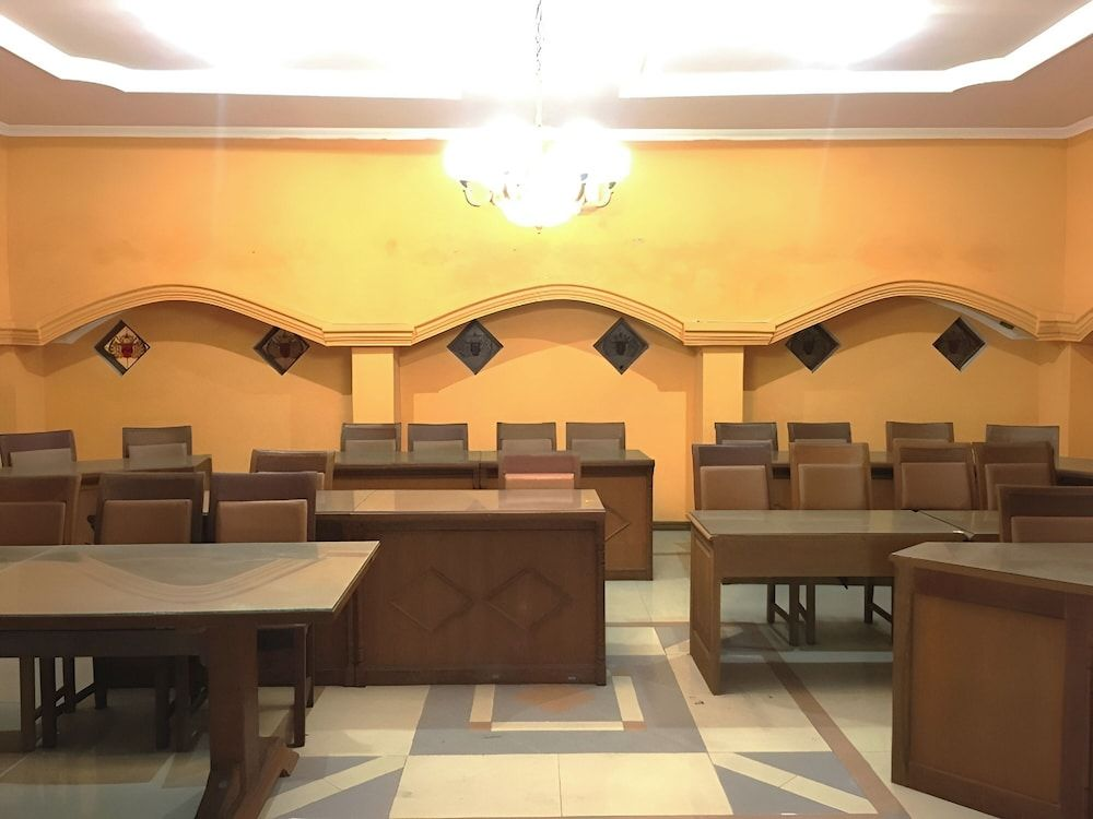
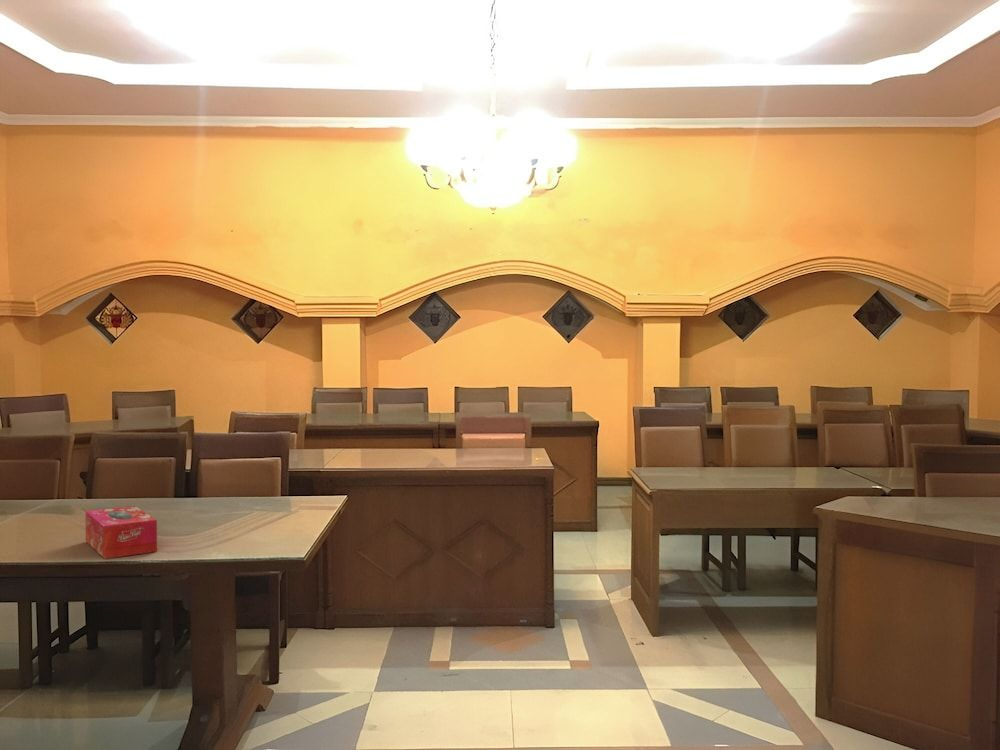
+ tissue box (120, 530)
